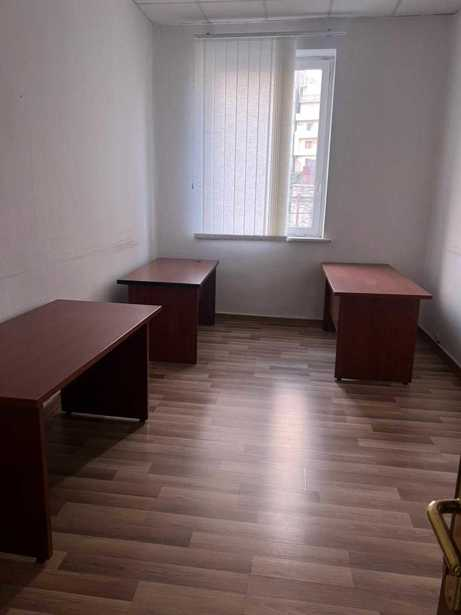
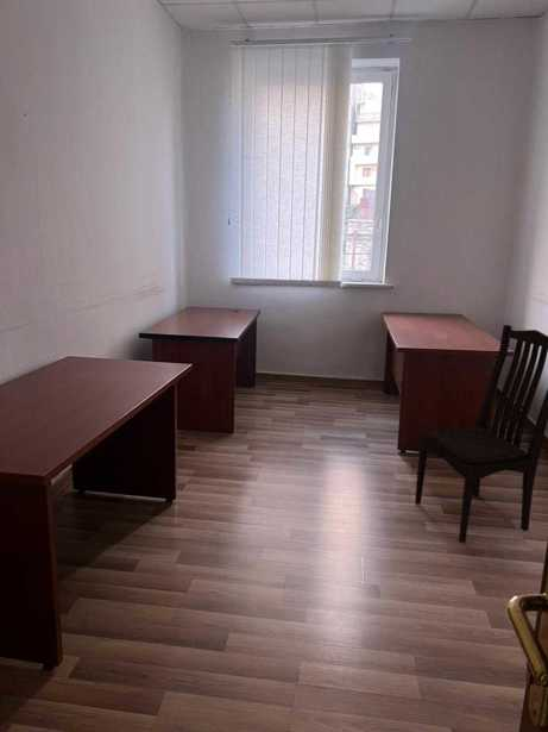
+ chair (485, 427)
